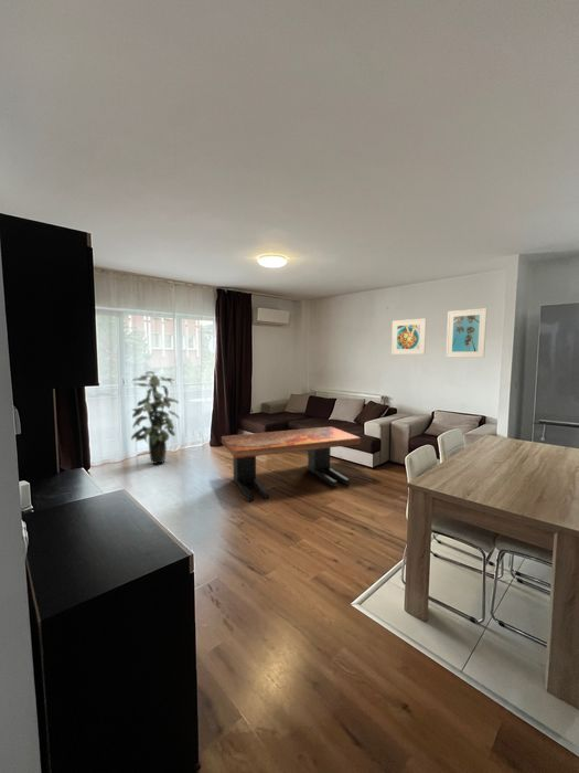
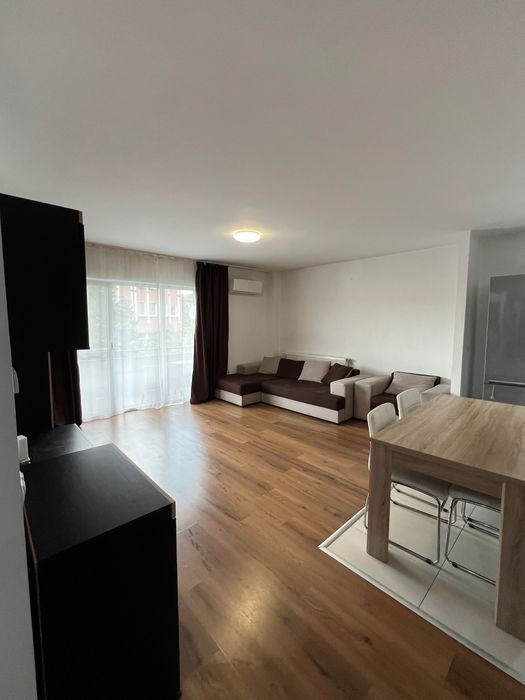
- indoor plant (153, 416)
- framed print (408, 337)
- coffee table (289, 452)
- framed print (465, 333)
